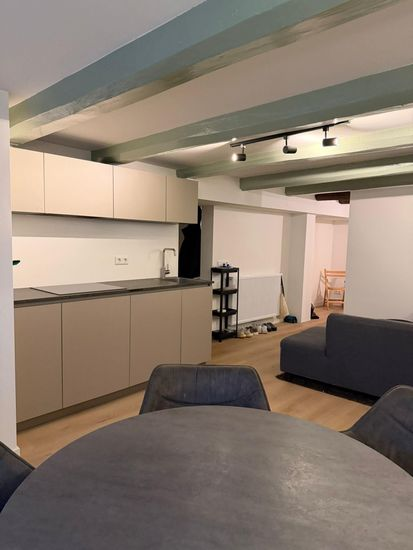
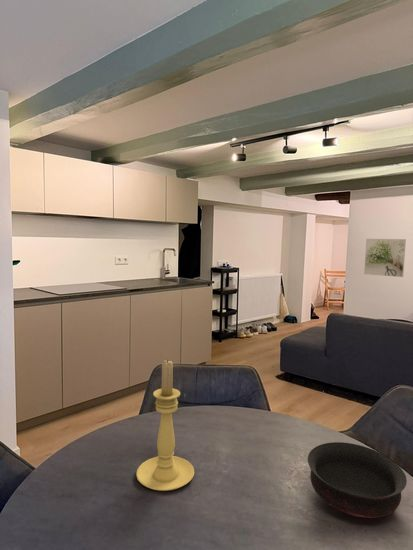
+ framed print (384, 257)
+ bowl (353, 483)
+ candle holder (166, 417)
